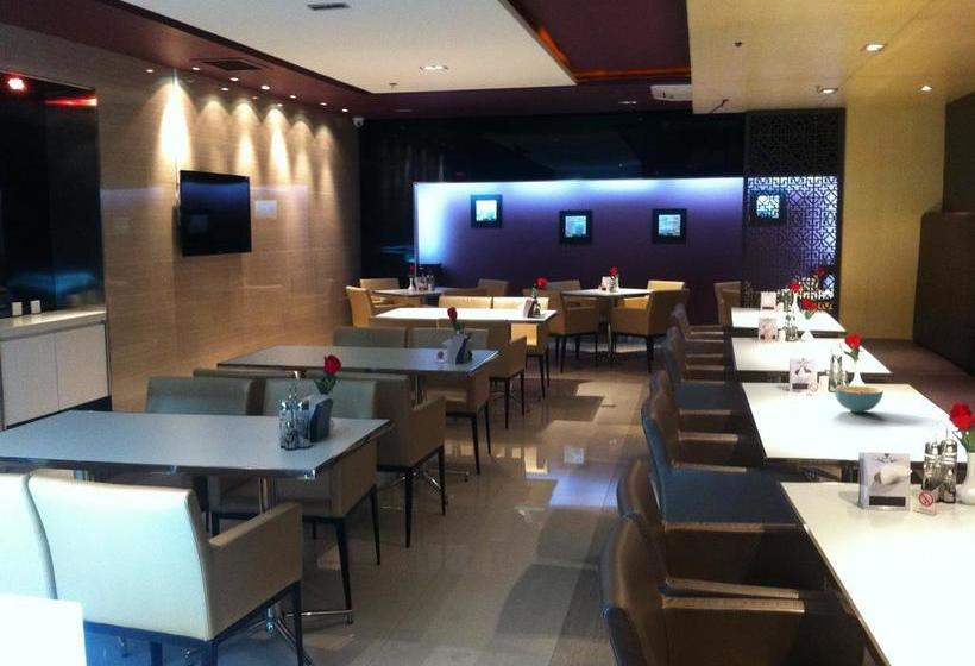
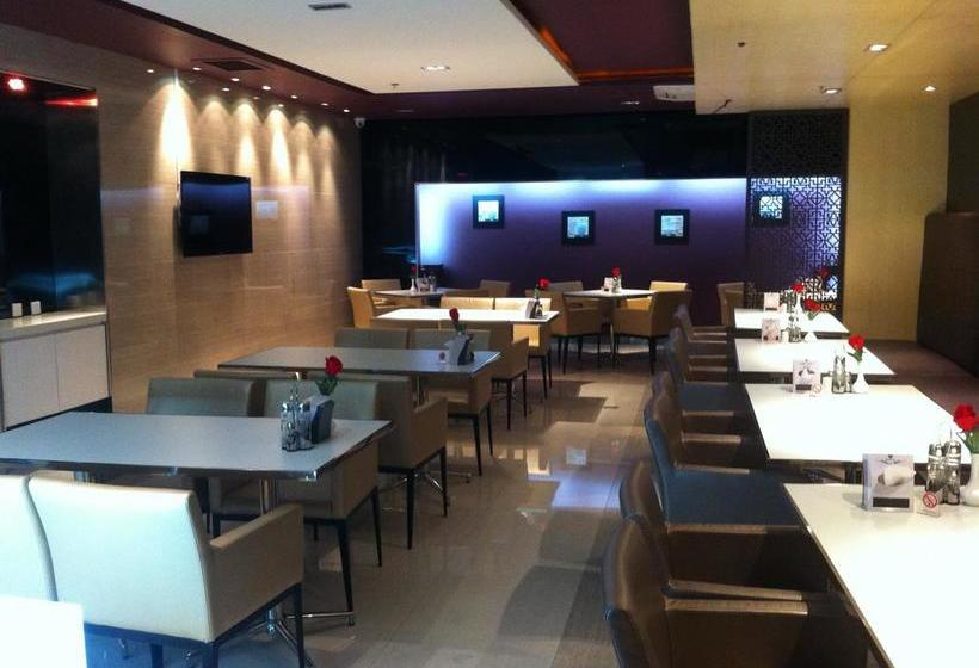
- cereal bowl (857, 400)
